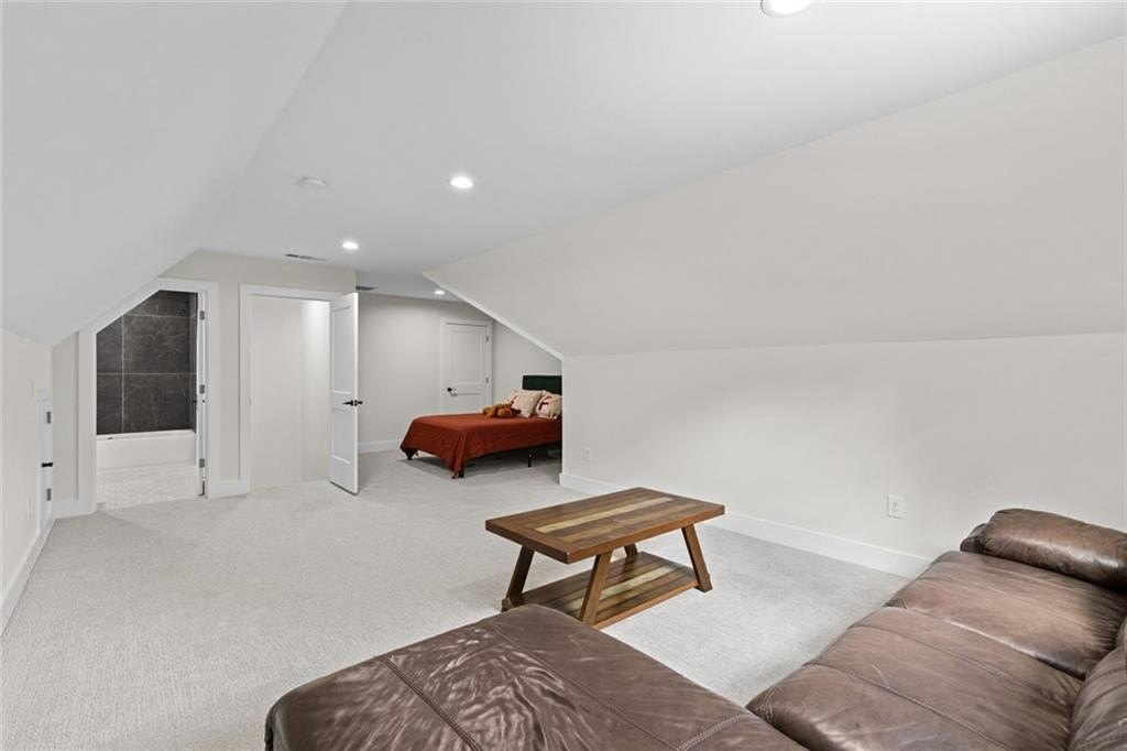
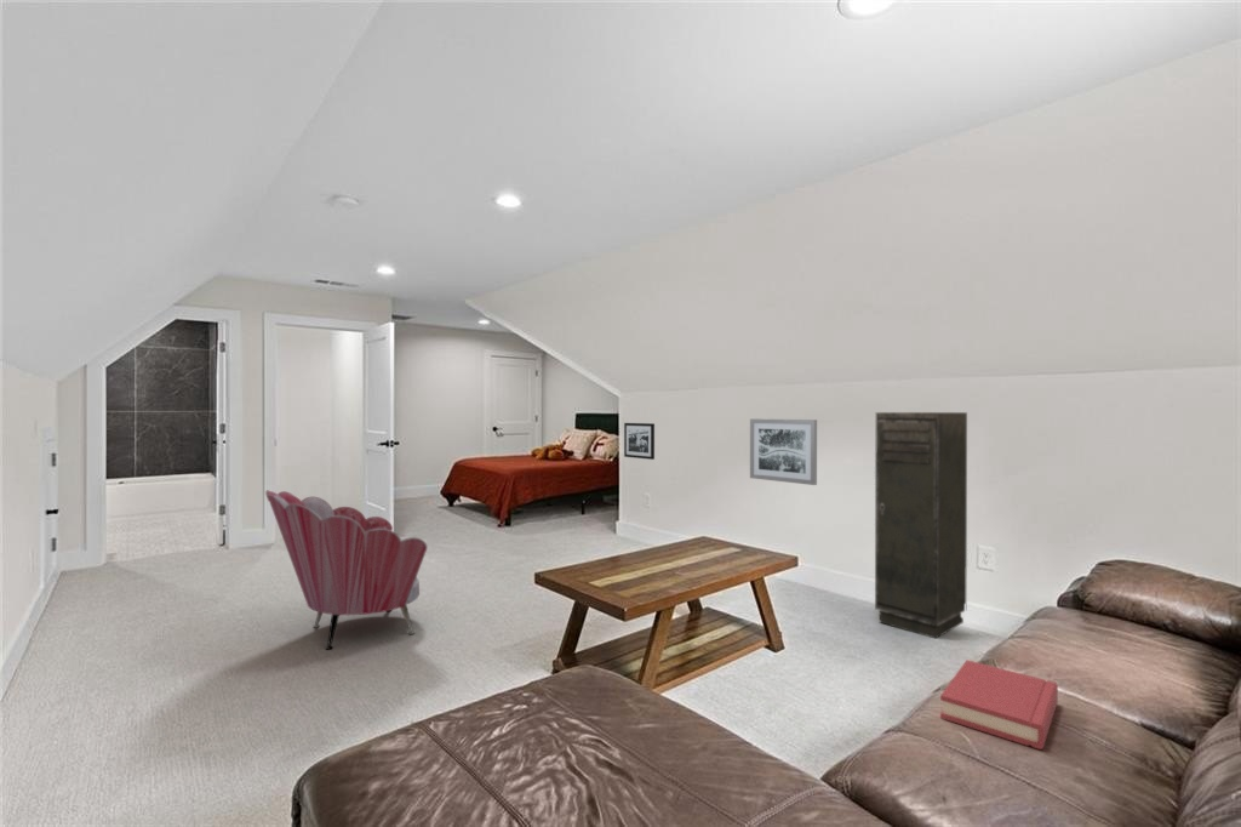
+ picture frame (639, 440)
+ armchair (358, 558)
+ wall art (782, 450)
+ hardback book (1000, 700)
+ storage cabinet (920, 518)
